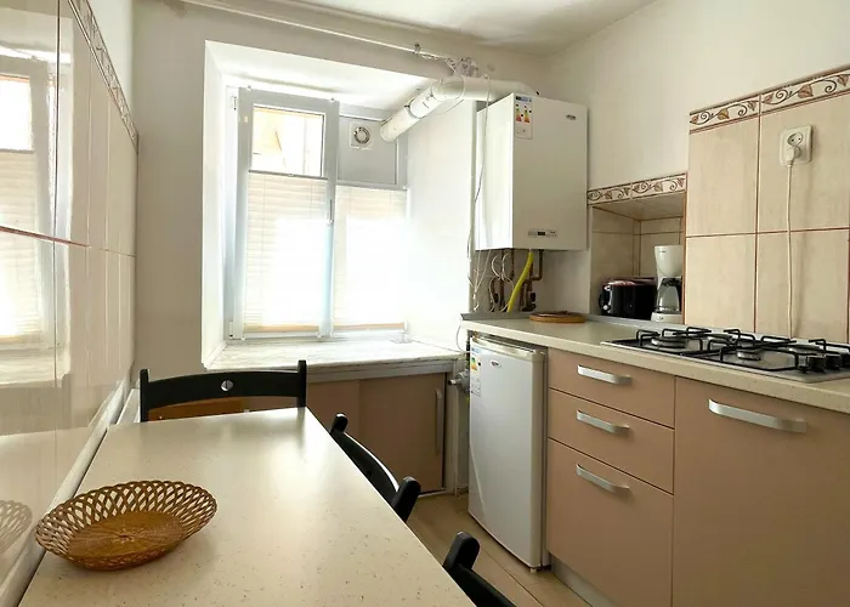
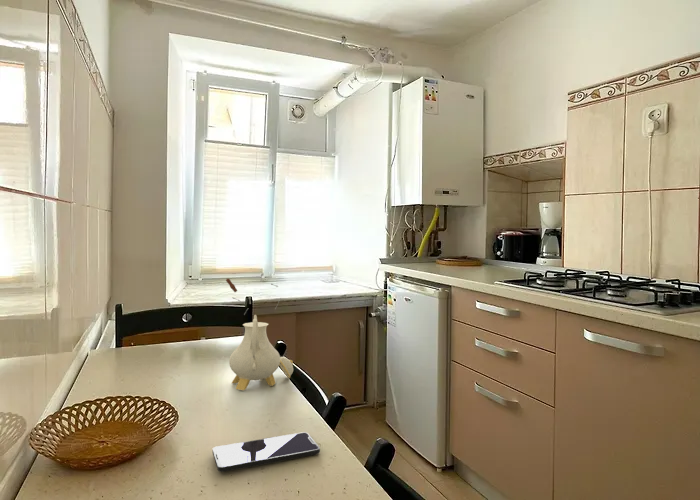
+ smartphone (266, 450)
+ teapot (264, 329)
